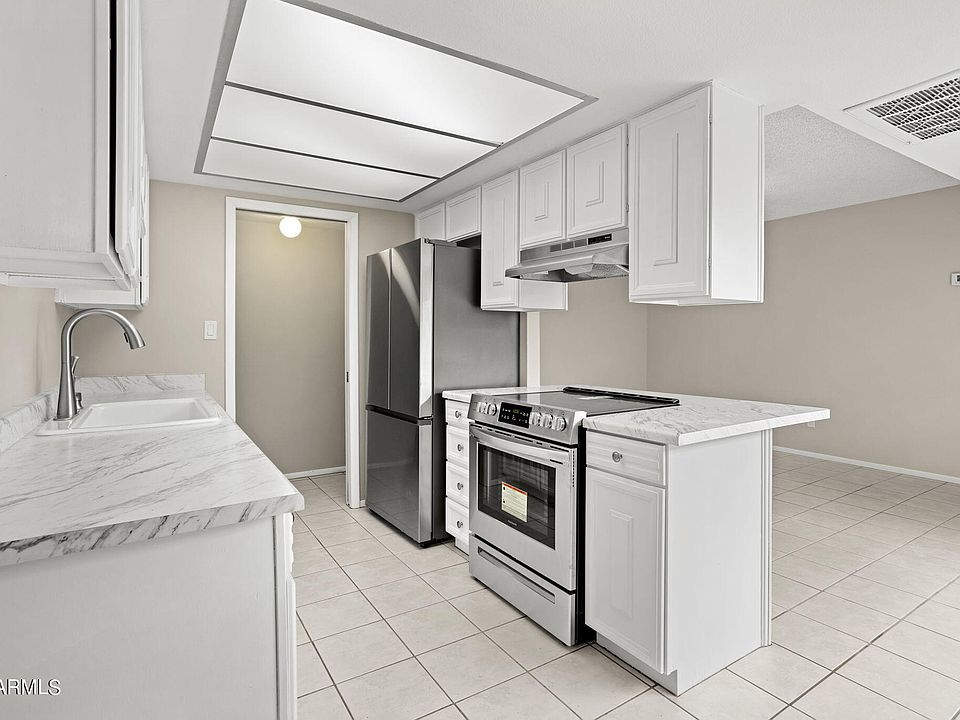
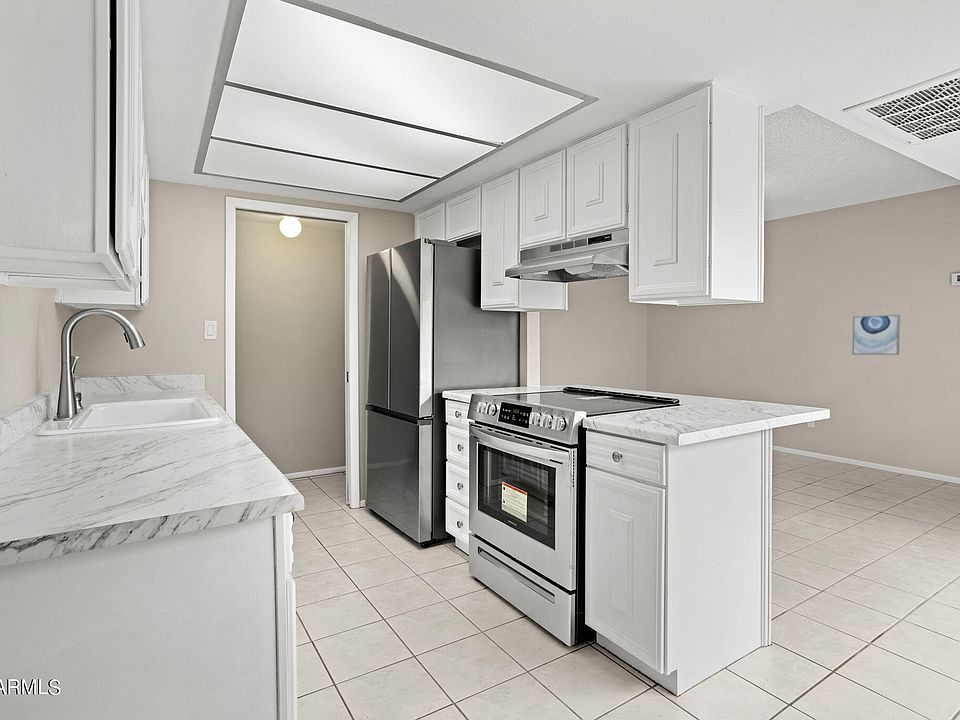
+ wall art (875, 335)
